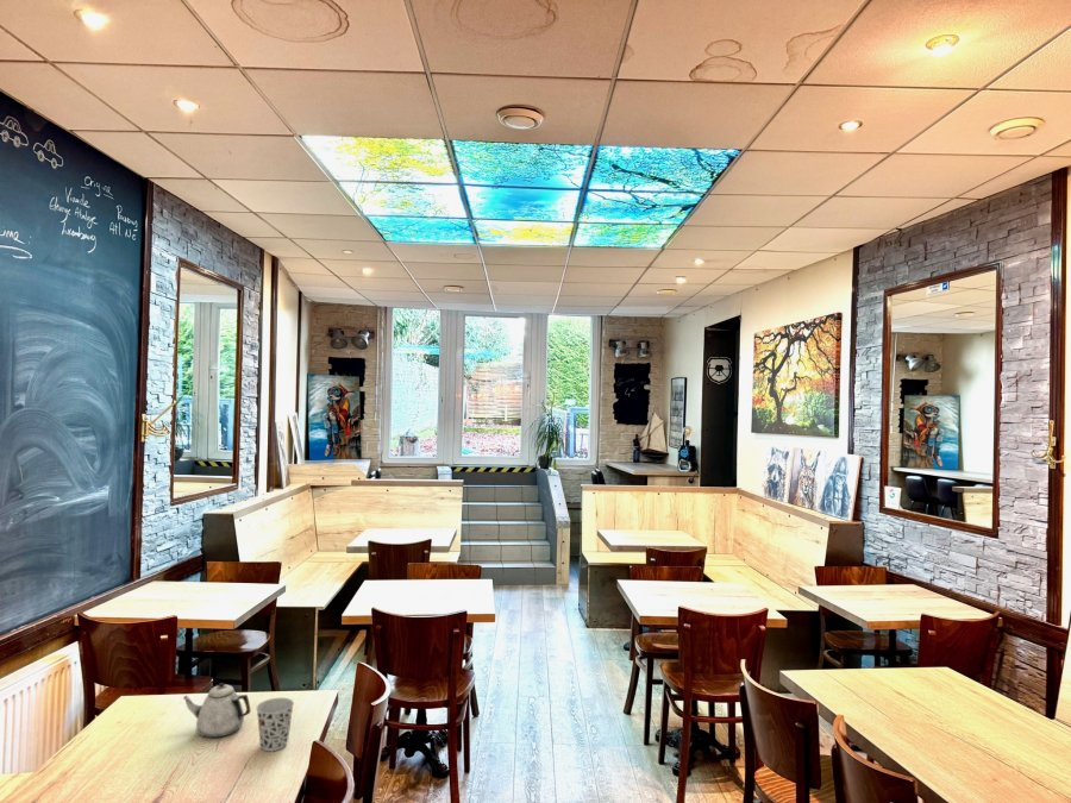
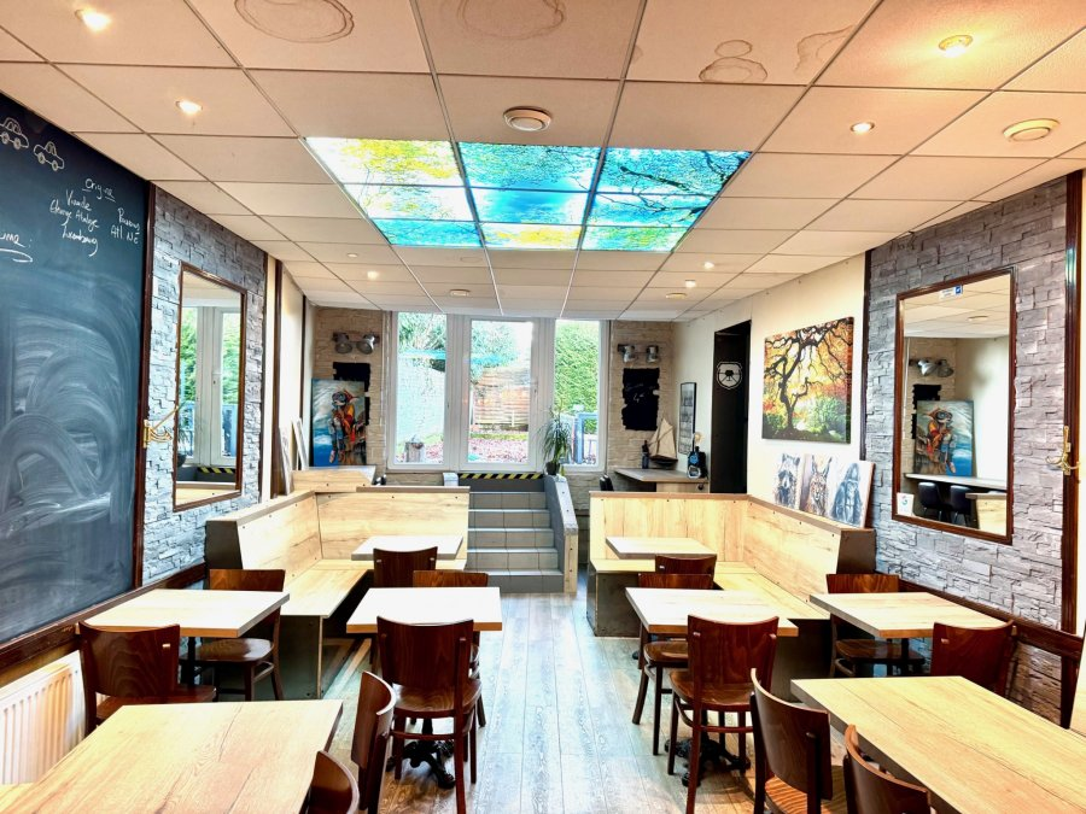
- teapot (215, 705)
- cup (274, 724)
